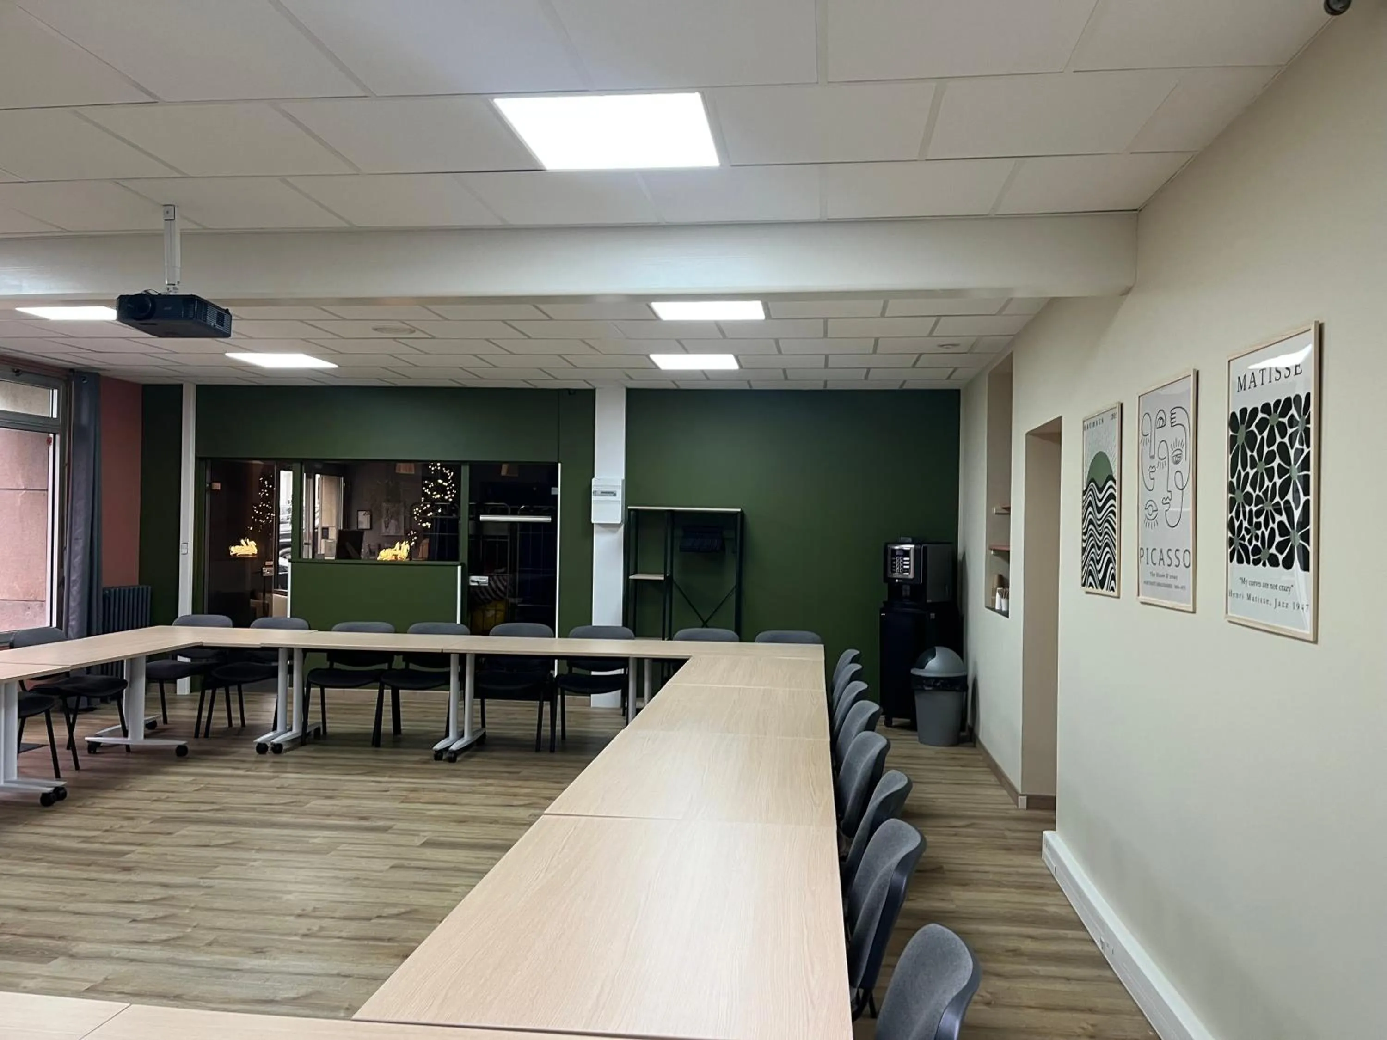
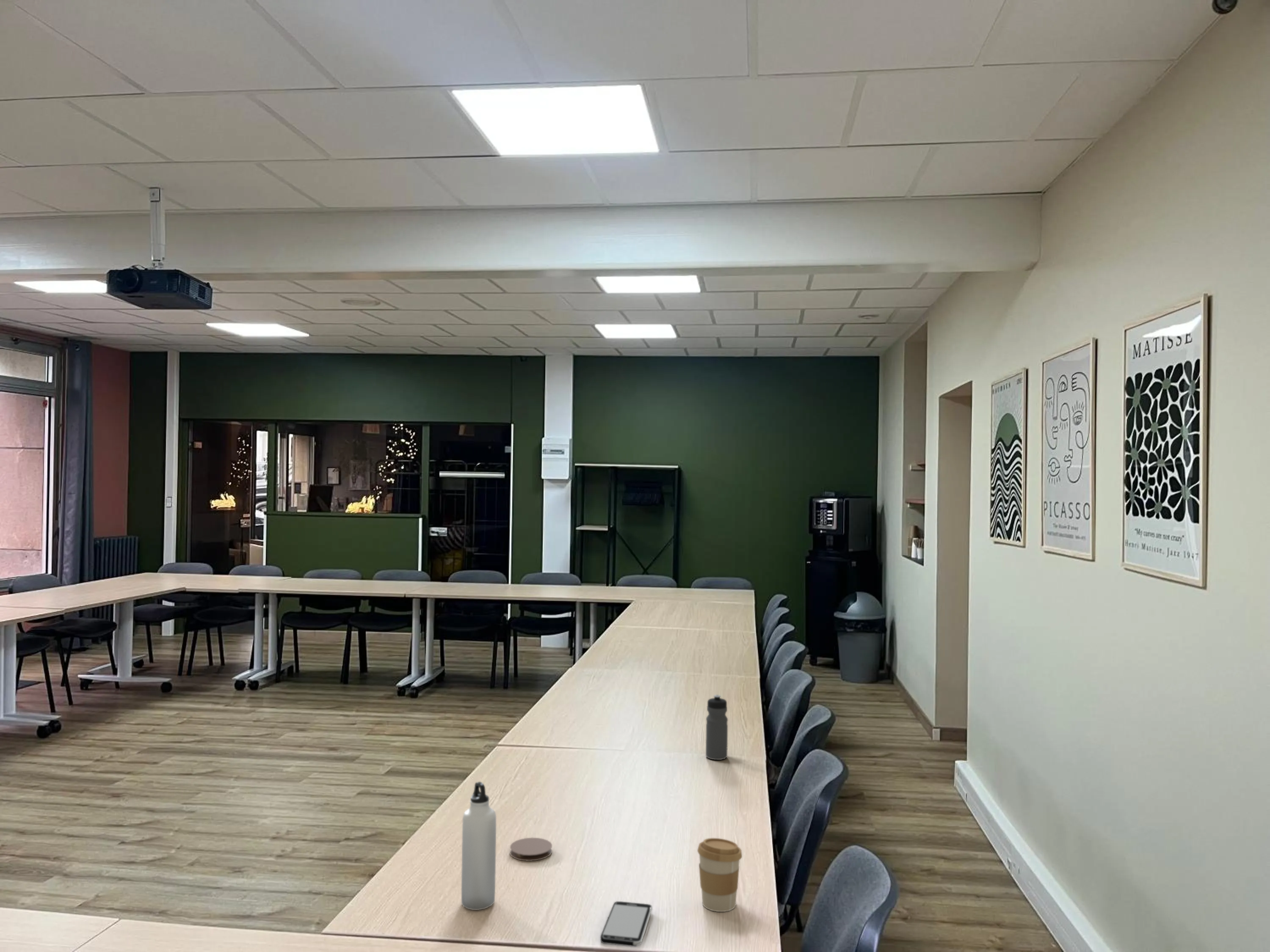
+ coaster (531, 849)
+ coffee cup (719, 872)
+ smartphone (627, 923)
+ water bottle (717, 726)
+ water bottle (479, 842)
